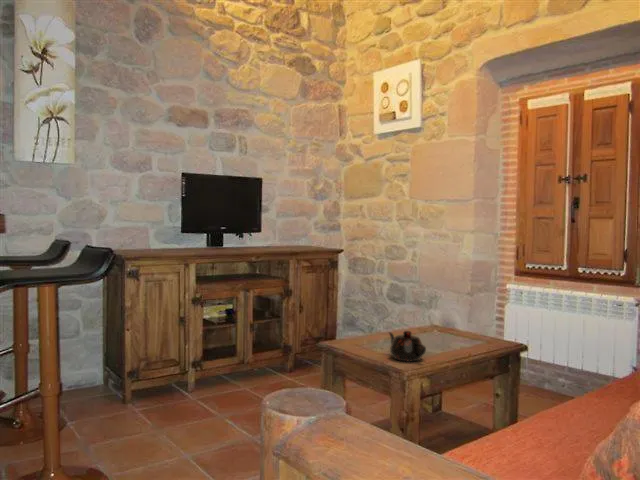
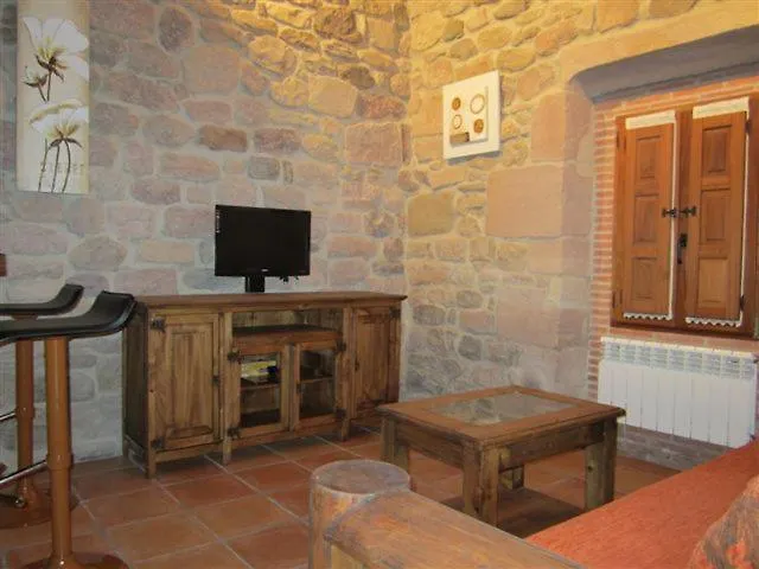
- teapot (405, 344)
